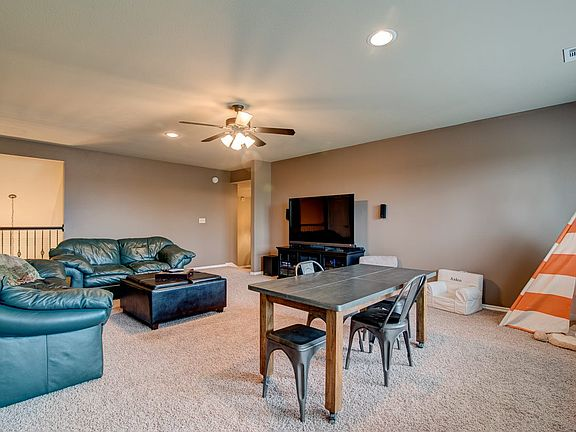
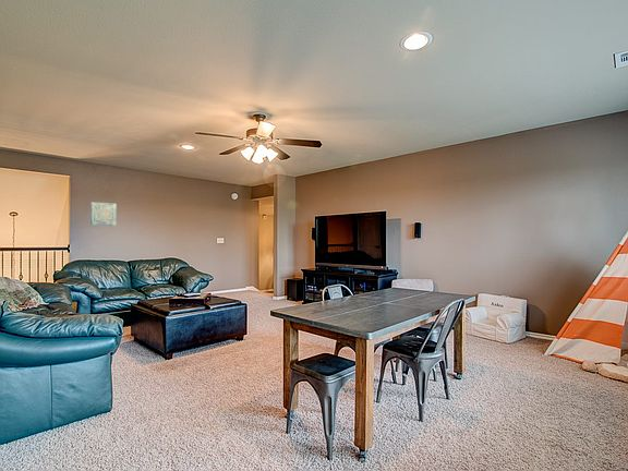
+ wall art (104, 214)
